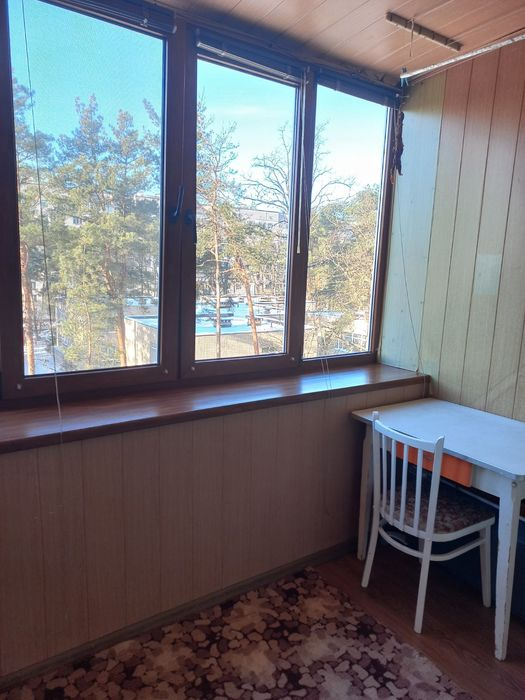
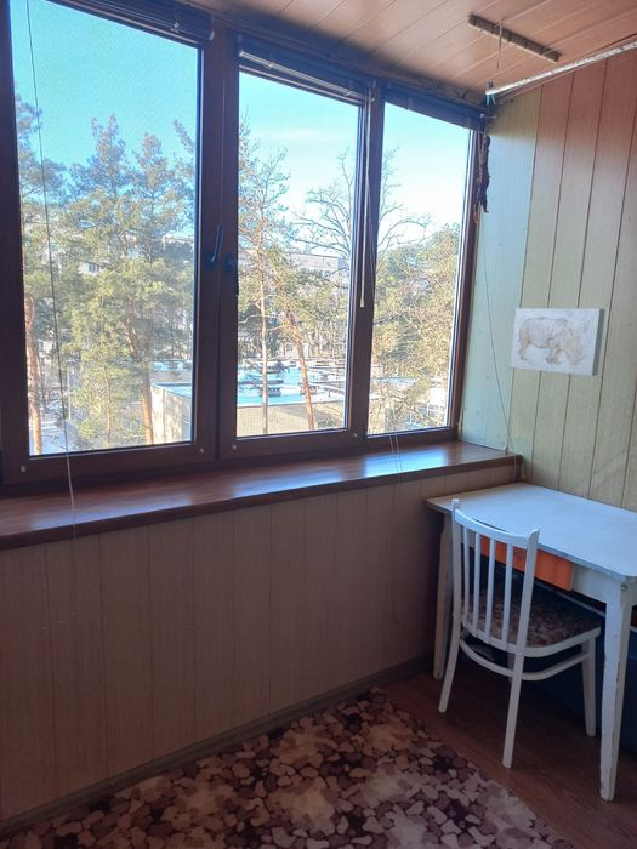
+ wall art (554, 340)
